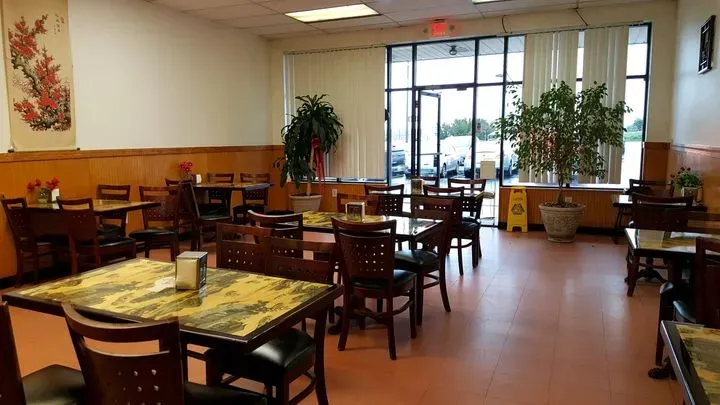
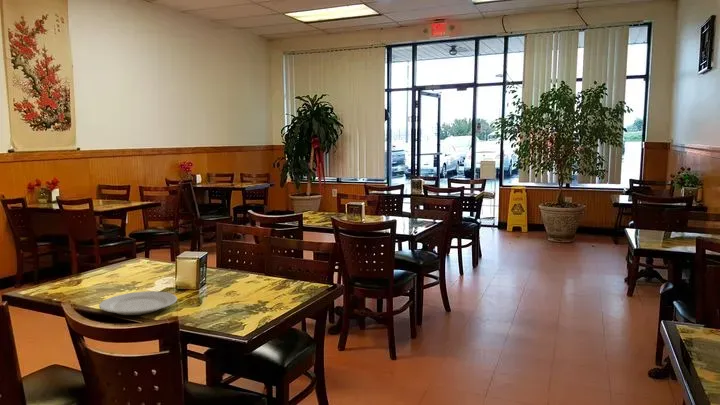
+ chinaware (139, 304)
